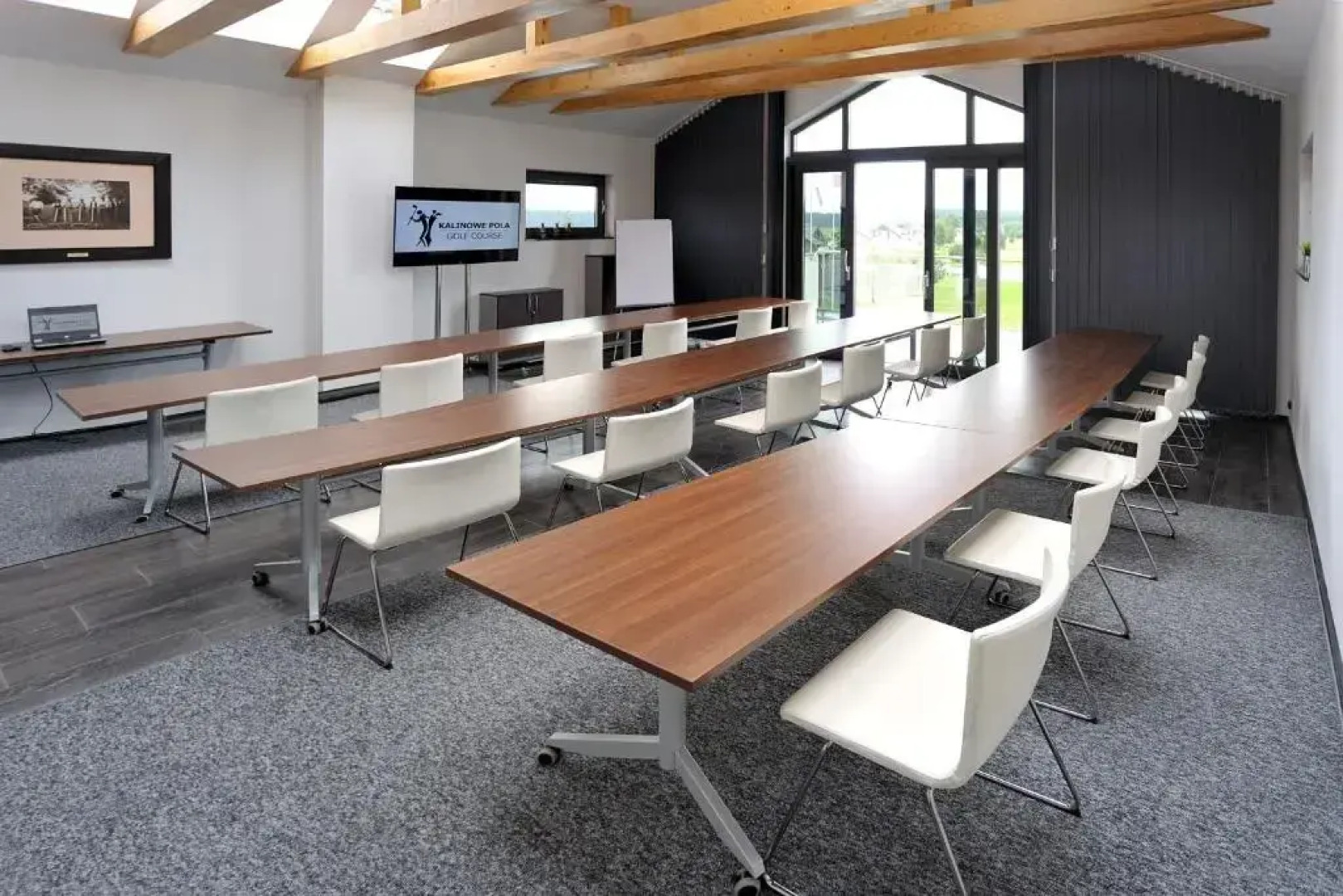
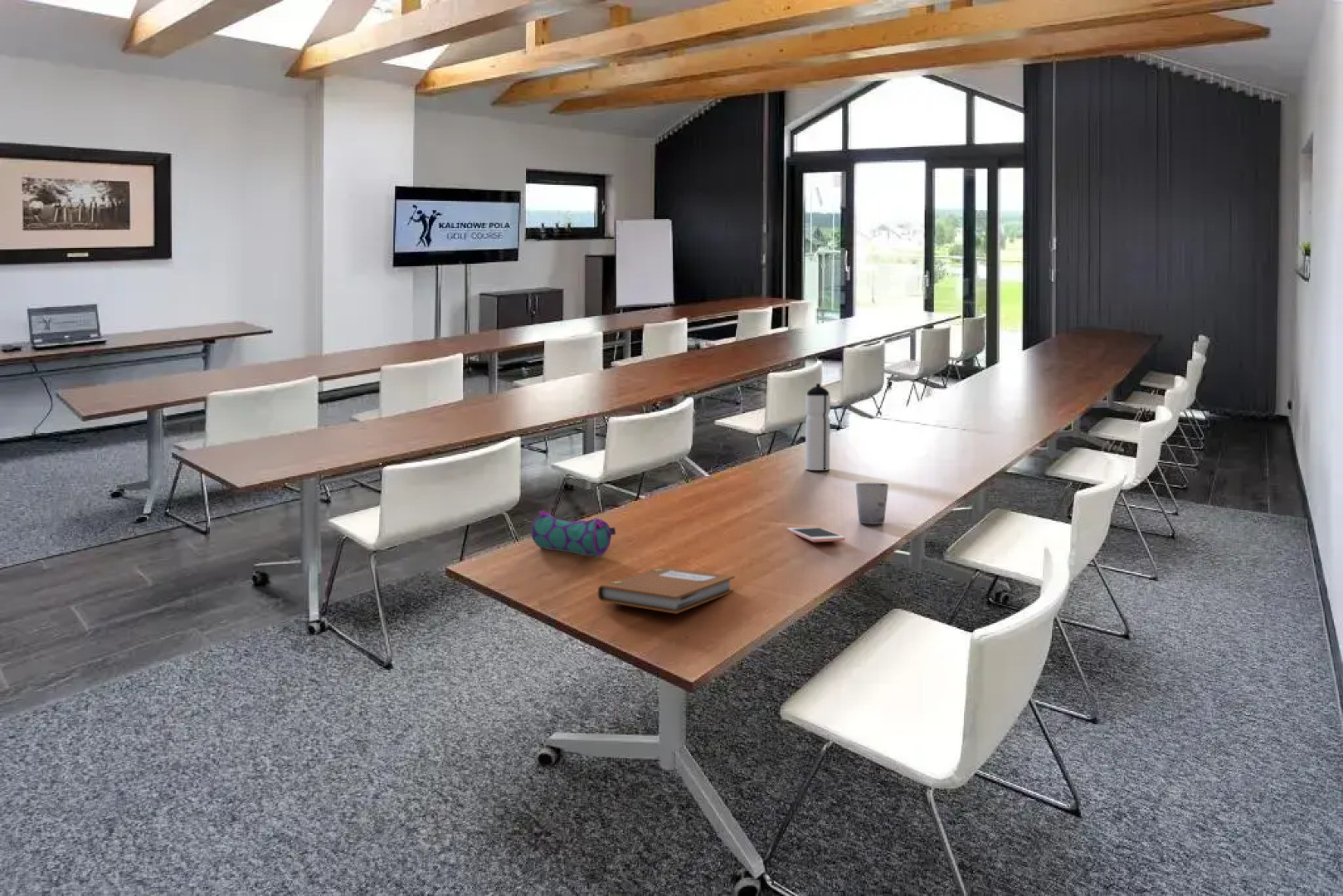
+ cup (874, 502)
+ notebook (669, 587)
+ cell phone (815, 533)
+ water bottle (817, 426)
+ pencil case (572, 533)
